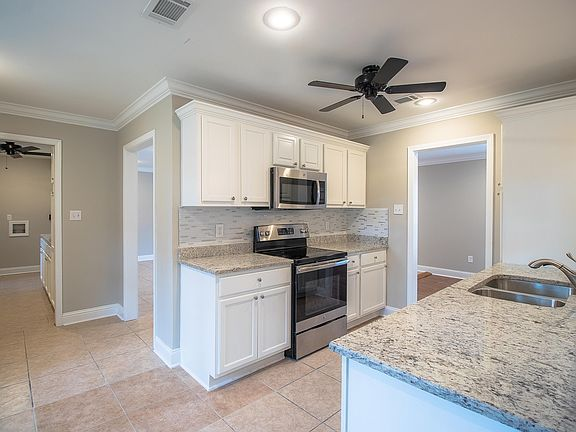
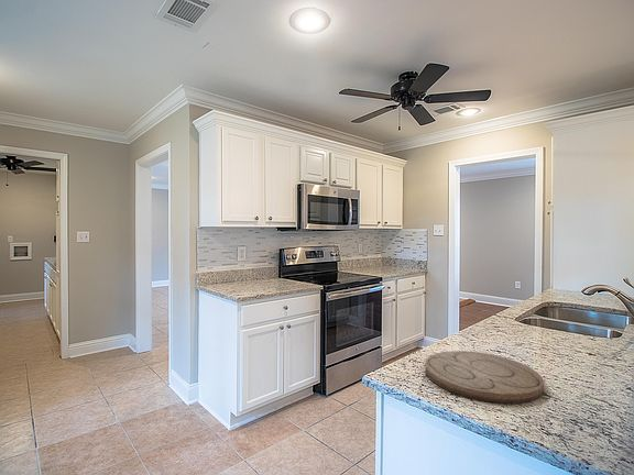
+ cutting board (480, 373)
